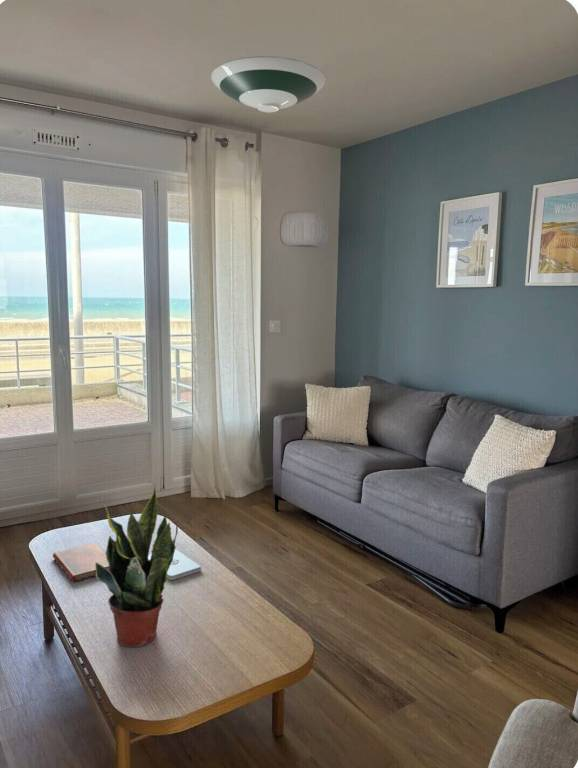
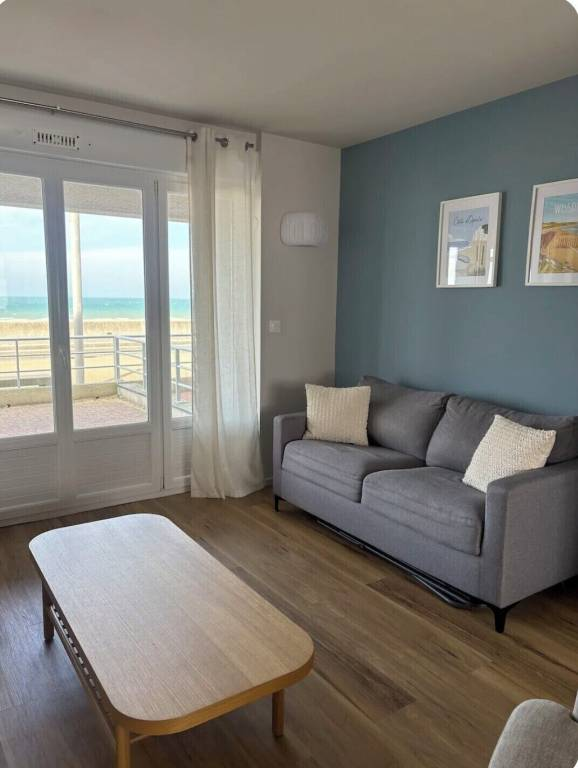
- notepad (172, 563)
- potted plant (127, 565)
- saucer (268, 94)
- diary (84, 561)
